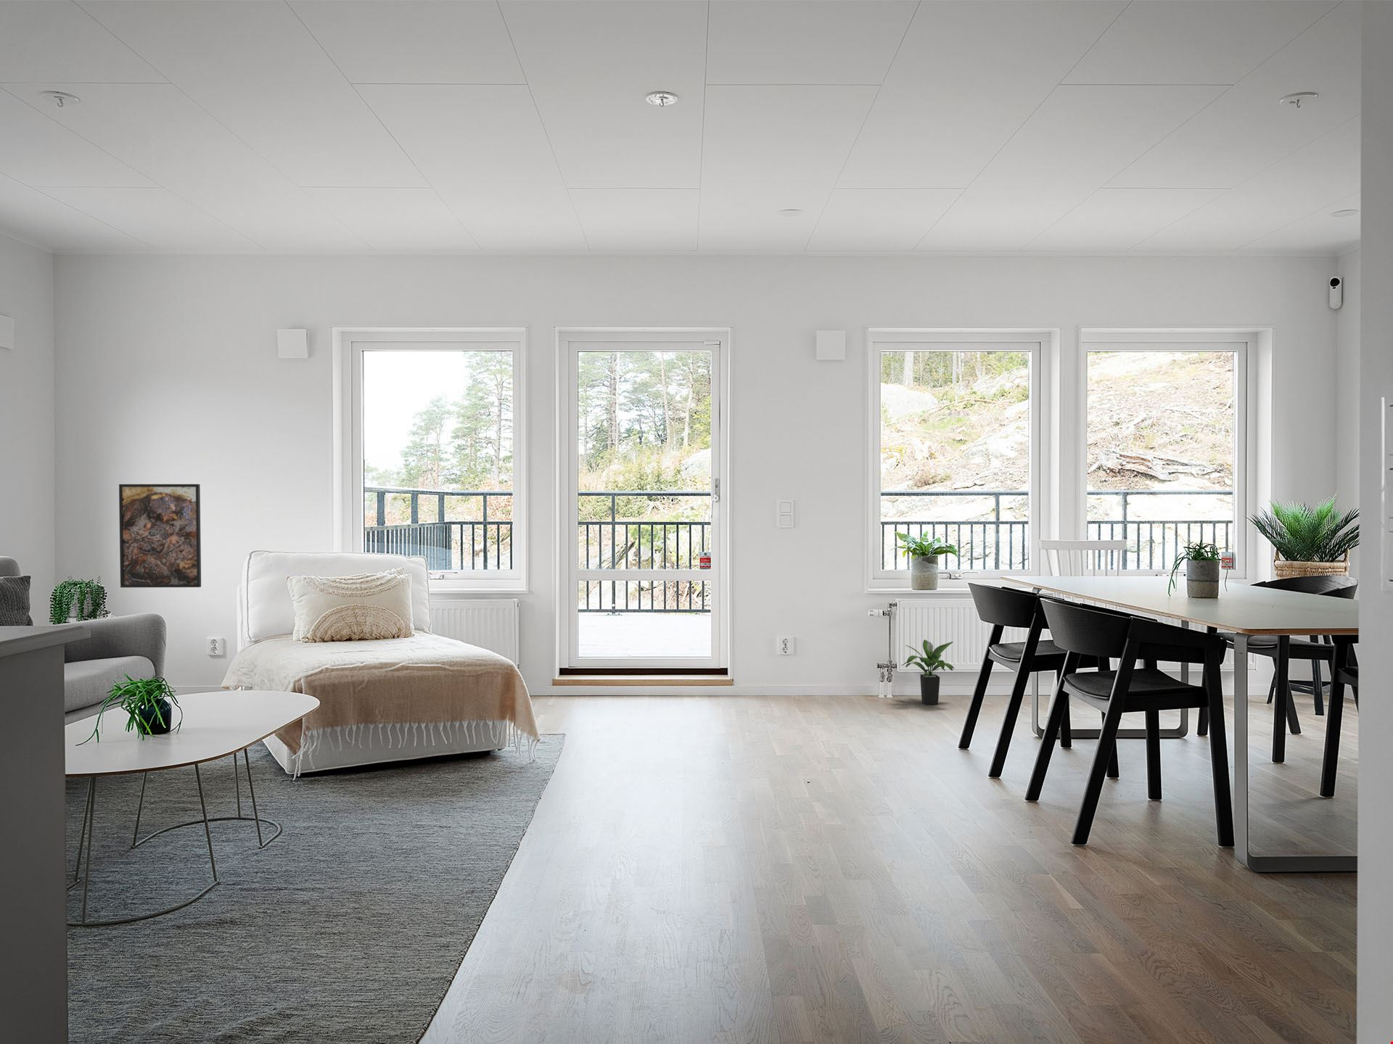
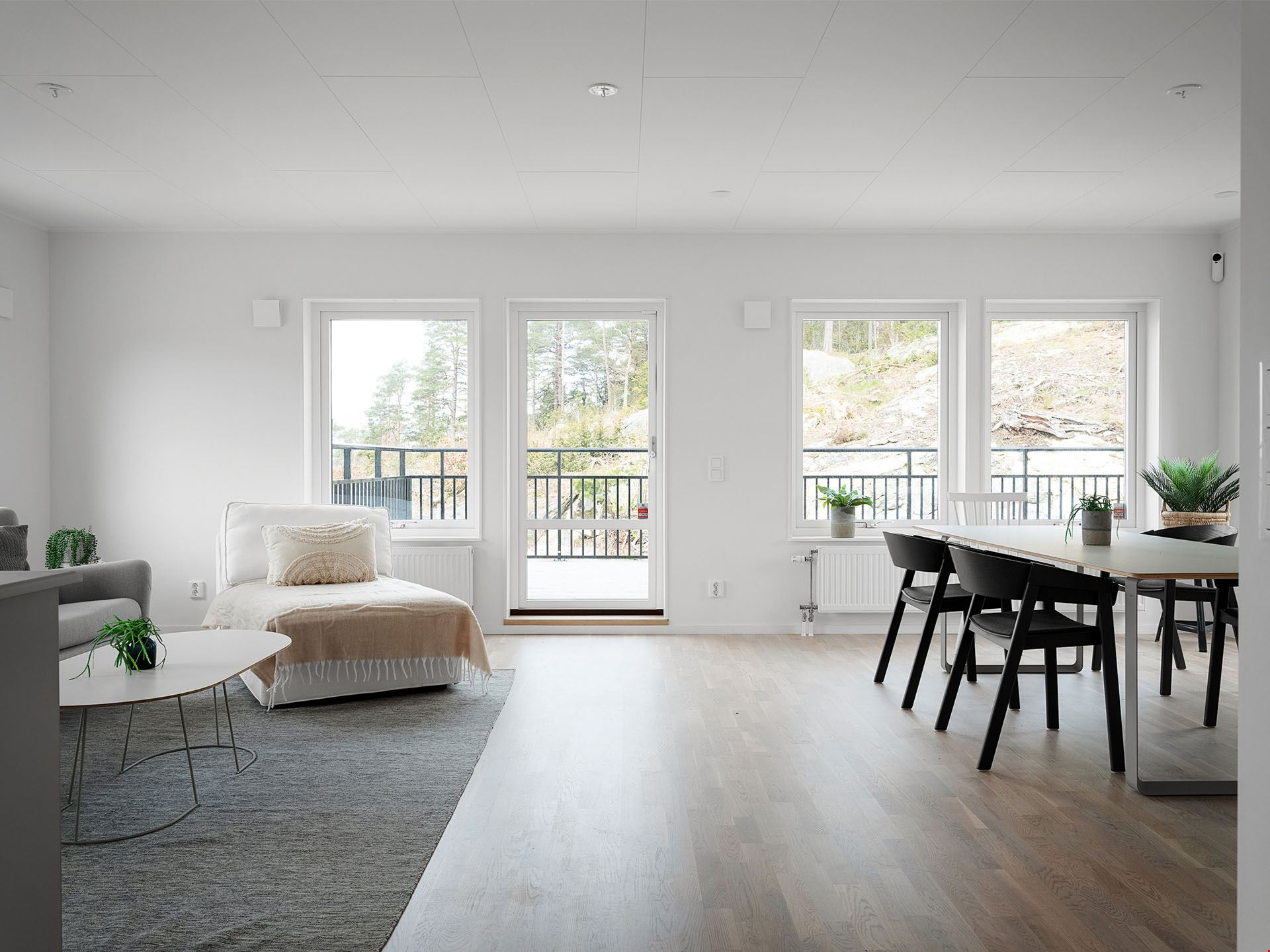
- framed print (160, 536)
- potted plant (929, 671)
